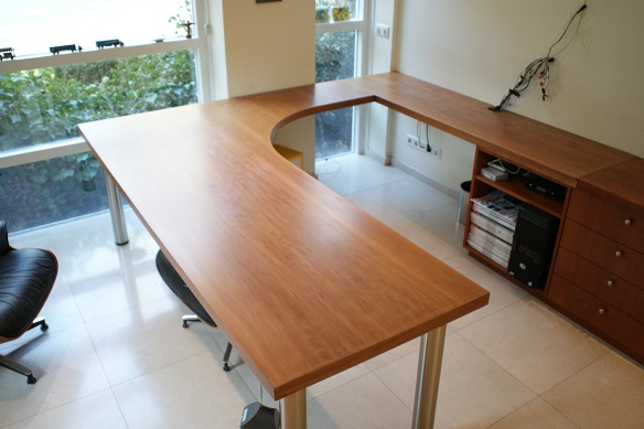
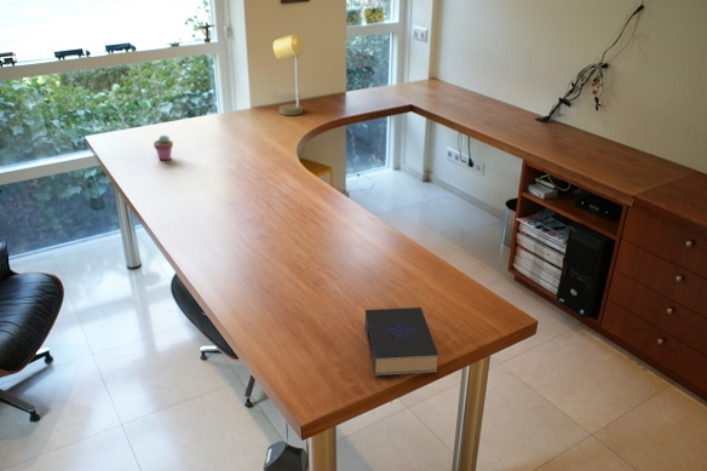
+ desk lamp (295, 73)
+ book (398, 340)
+ potted succulent (163, 147)
